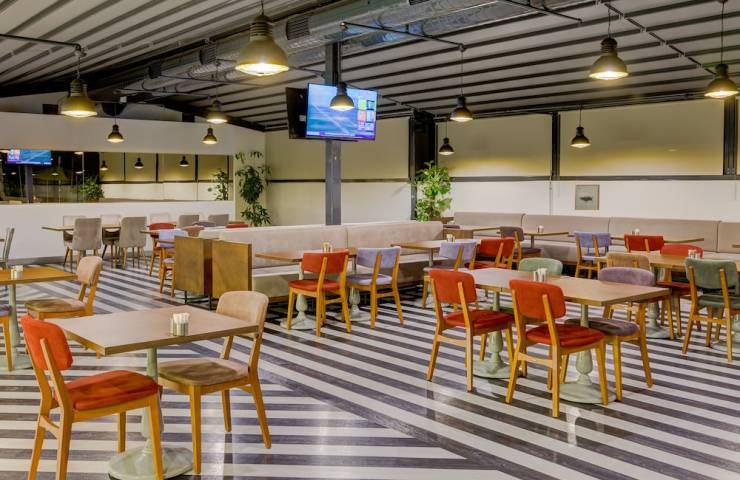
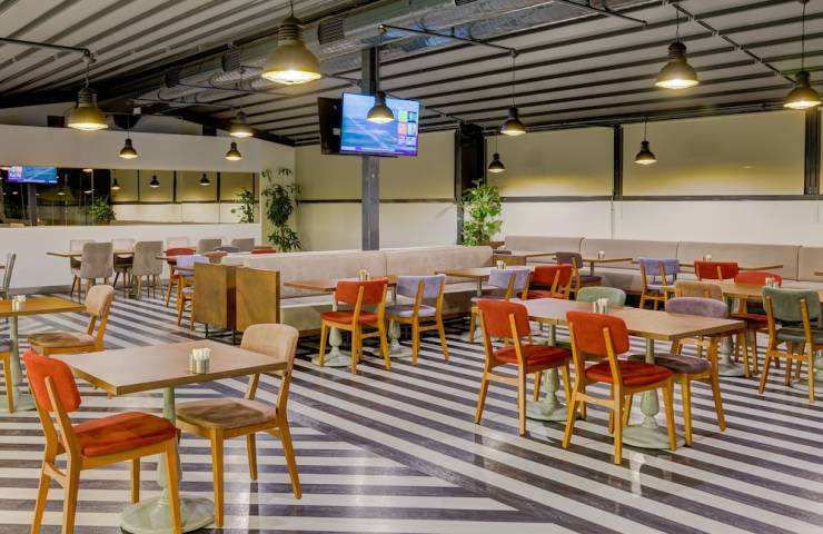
- wall art (587, 197)
